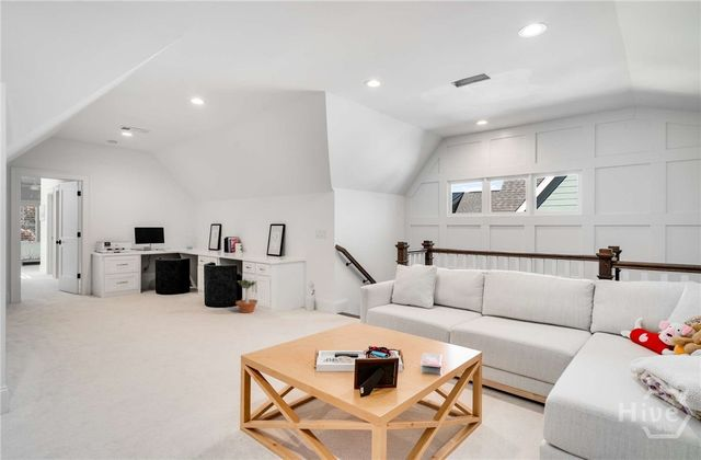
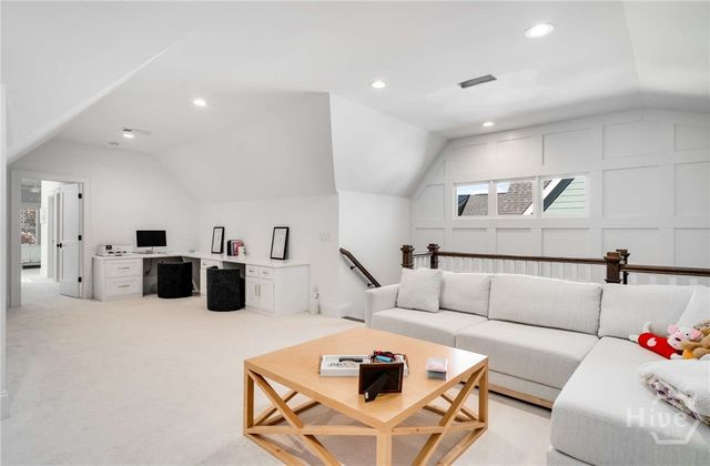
- potted tree (246, 294)
